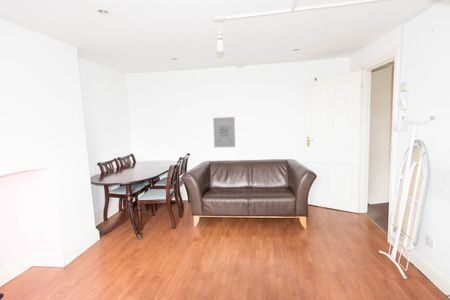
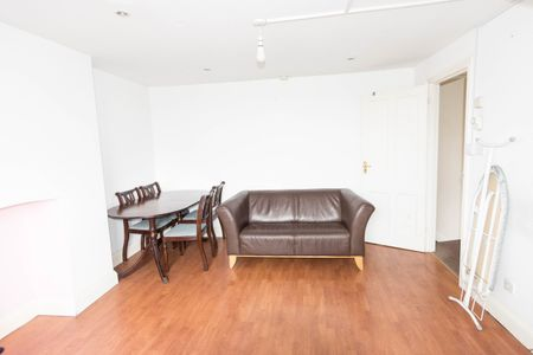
- wall art (224, 132)
